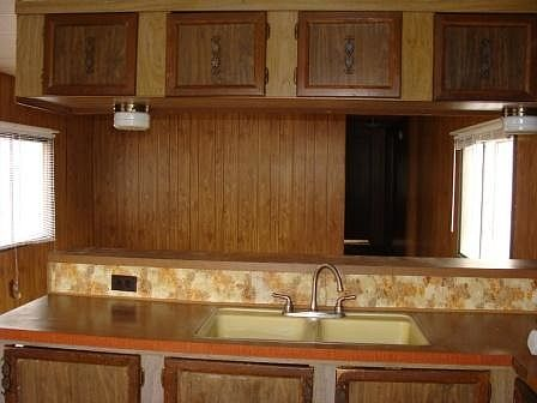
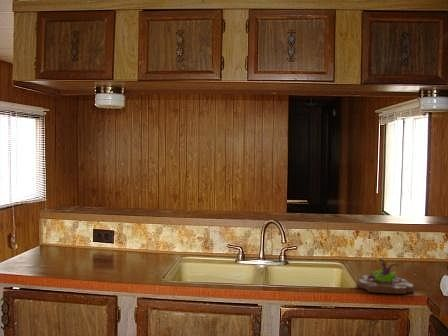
+ succulent planter (383, 272)
